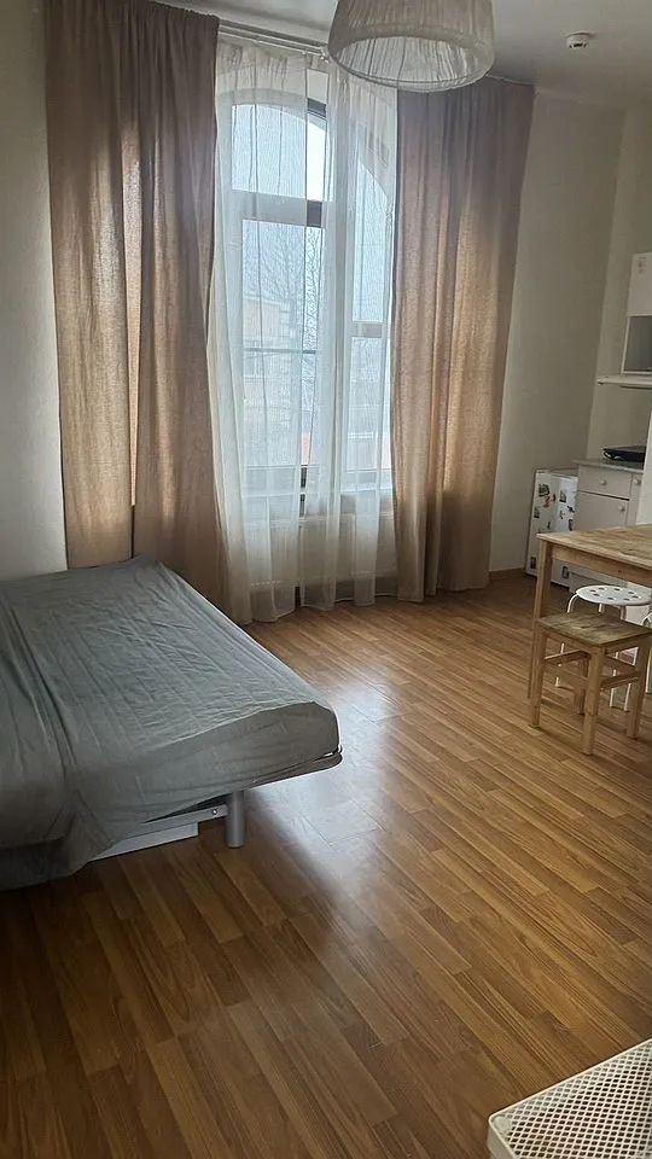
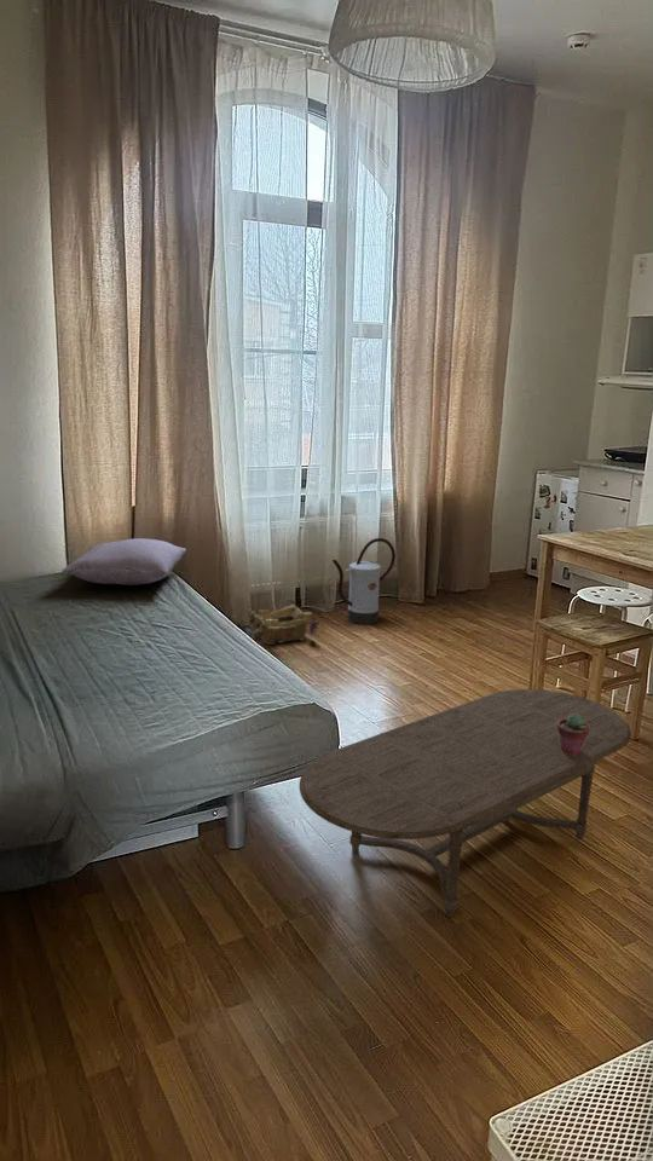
+ watering can (363, 579)
+ potted succulent (572, 732)
+ pillow (127, 561)
+ cardboard box (284, 623)
+ coffee table (473, 796)
